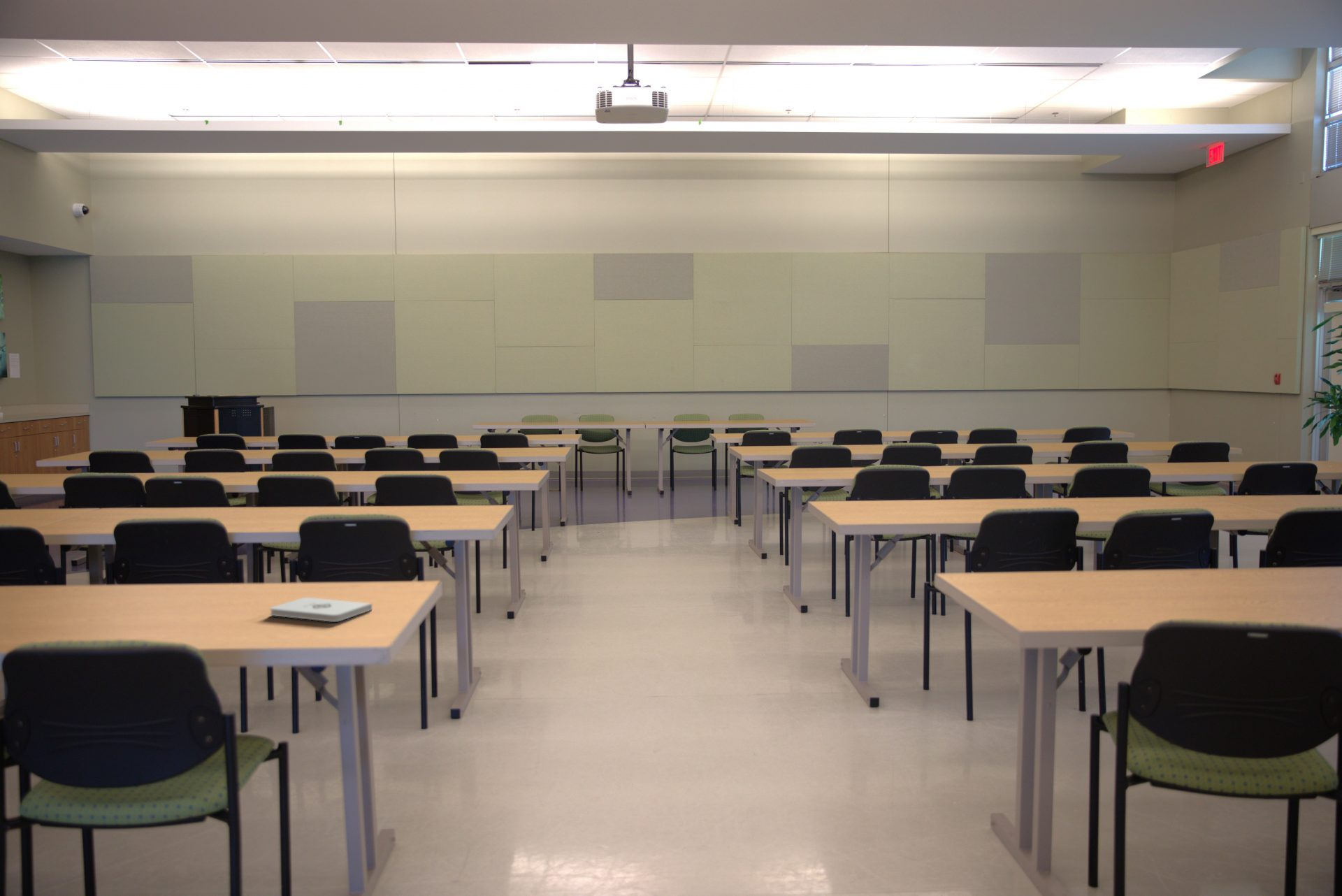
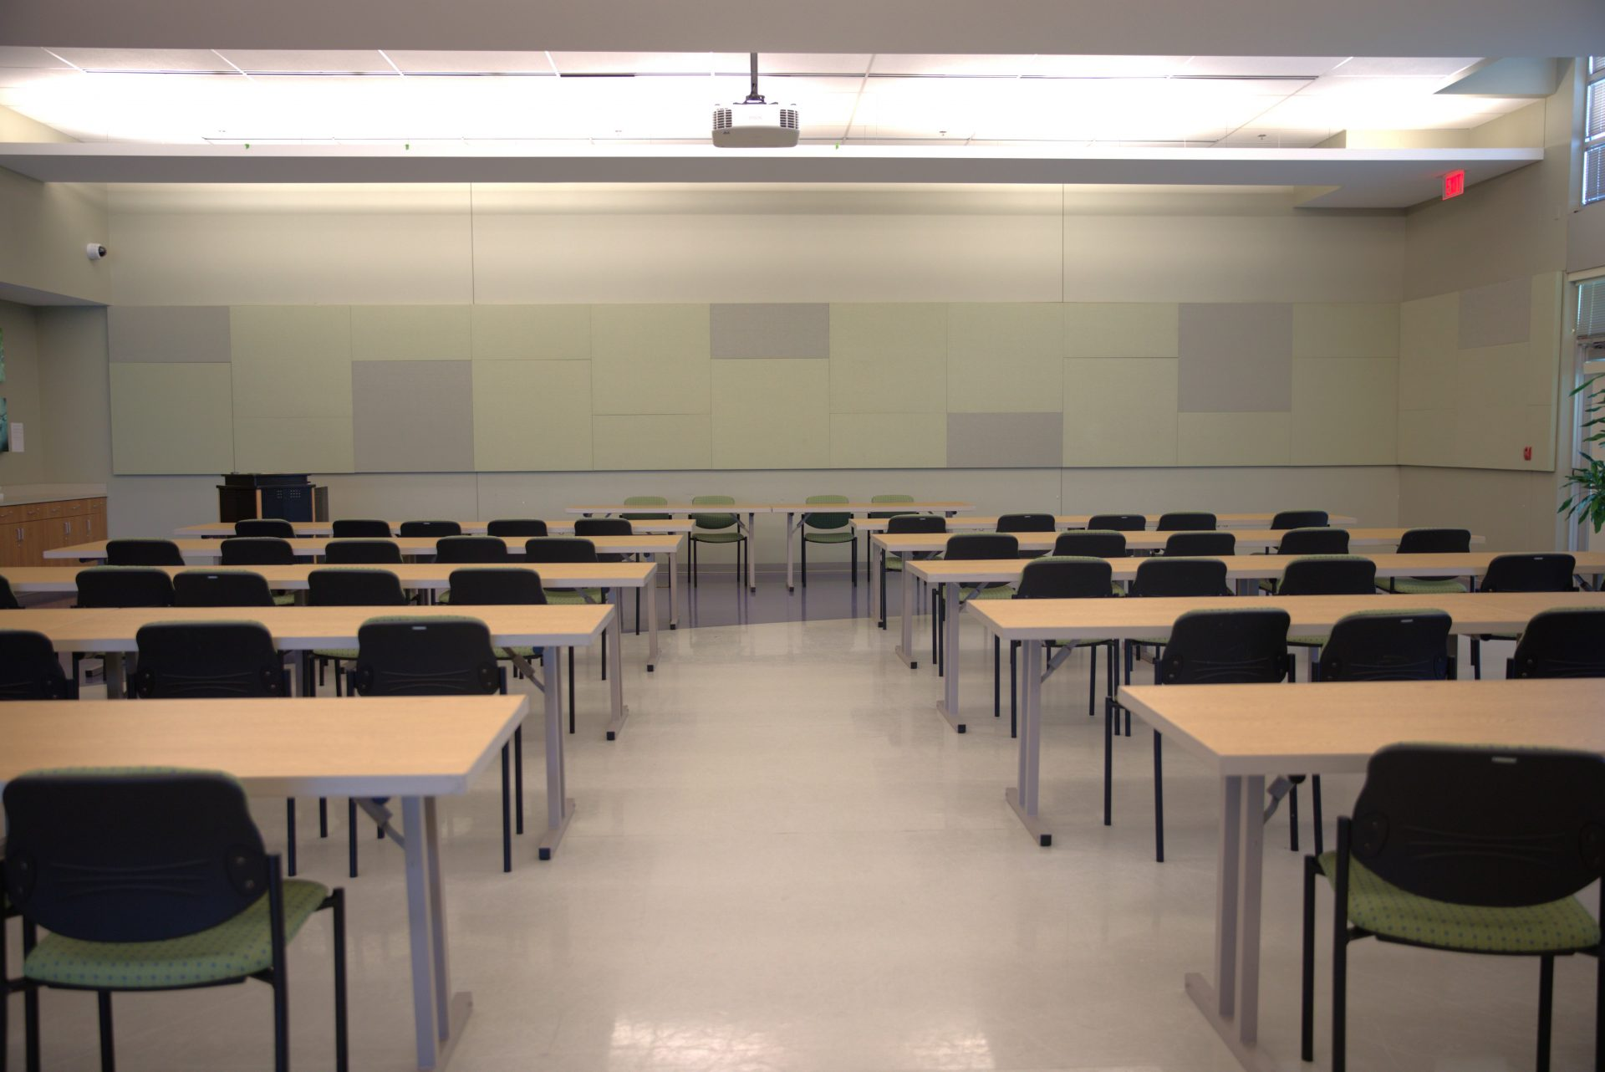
- notepad (320, 609)
